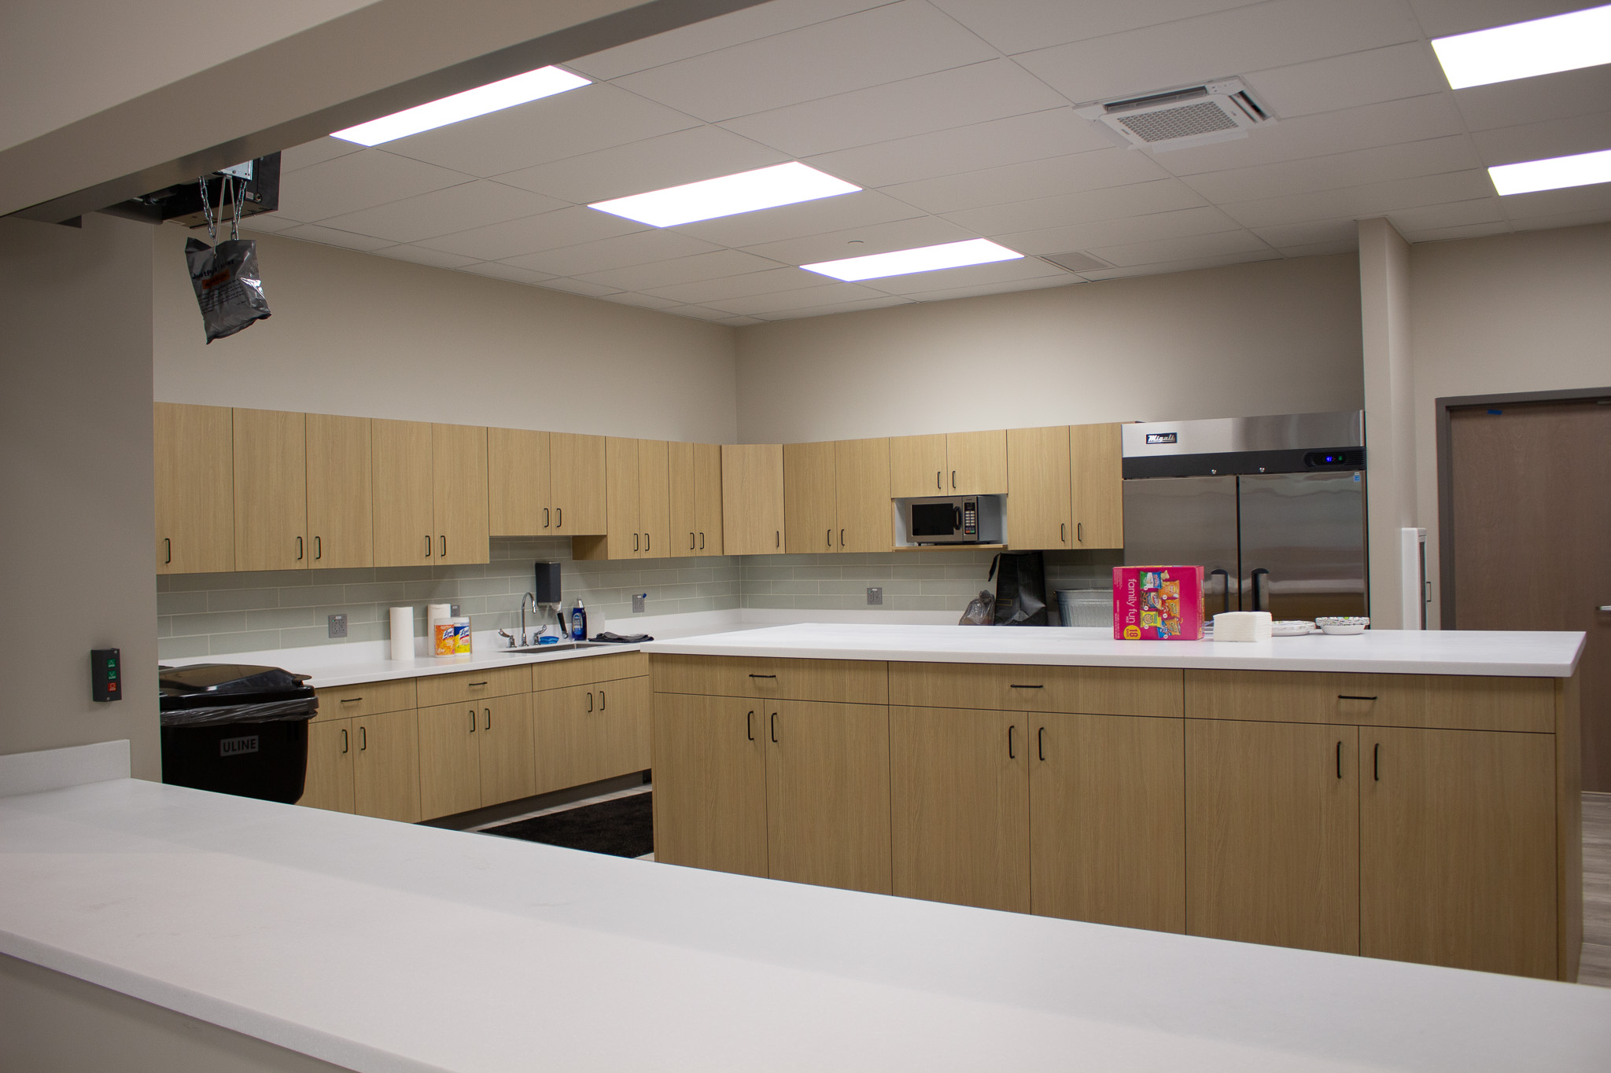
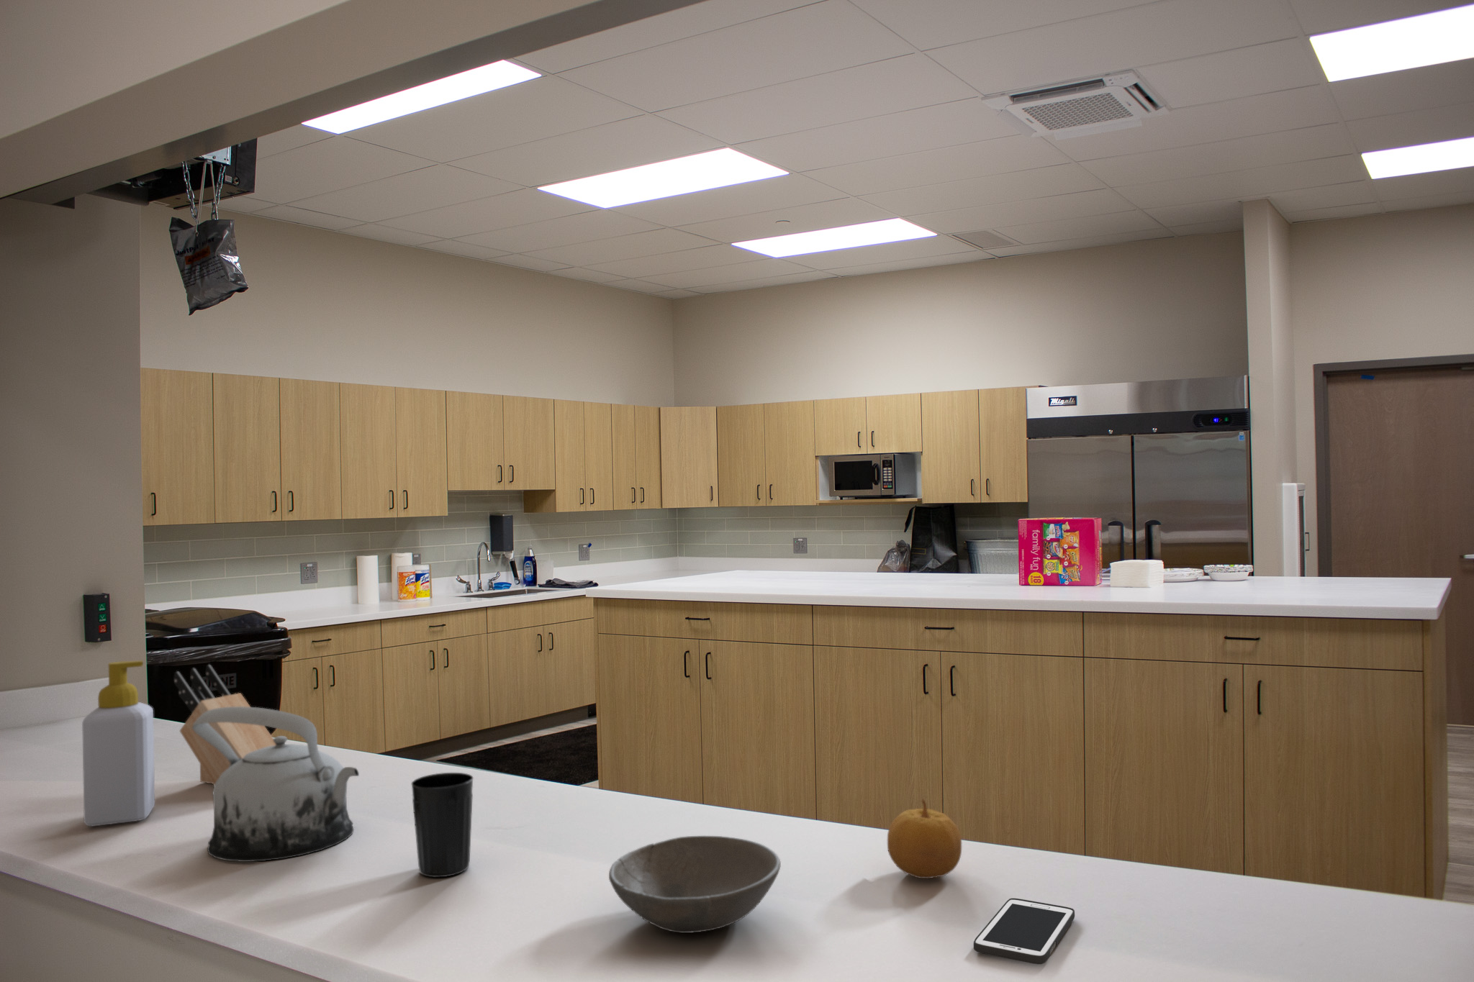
+ soup bowl (695, 890)
+ fruit (924, 835)
+ cup (444, 824)
+ teapot (290, 769)
+ knife block (231, 726)
+ cell phone (1026, 929)
+ soap bottle (118, 740)
